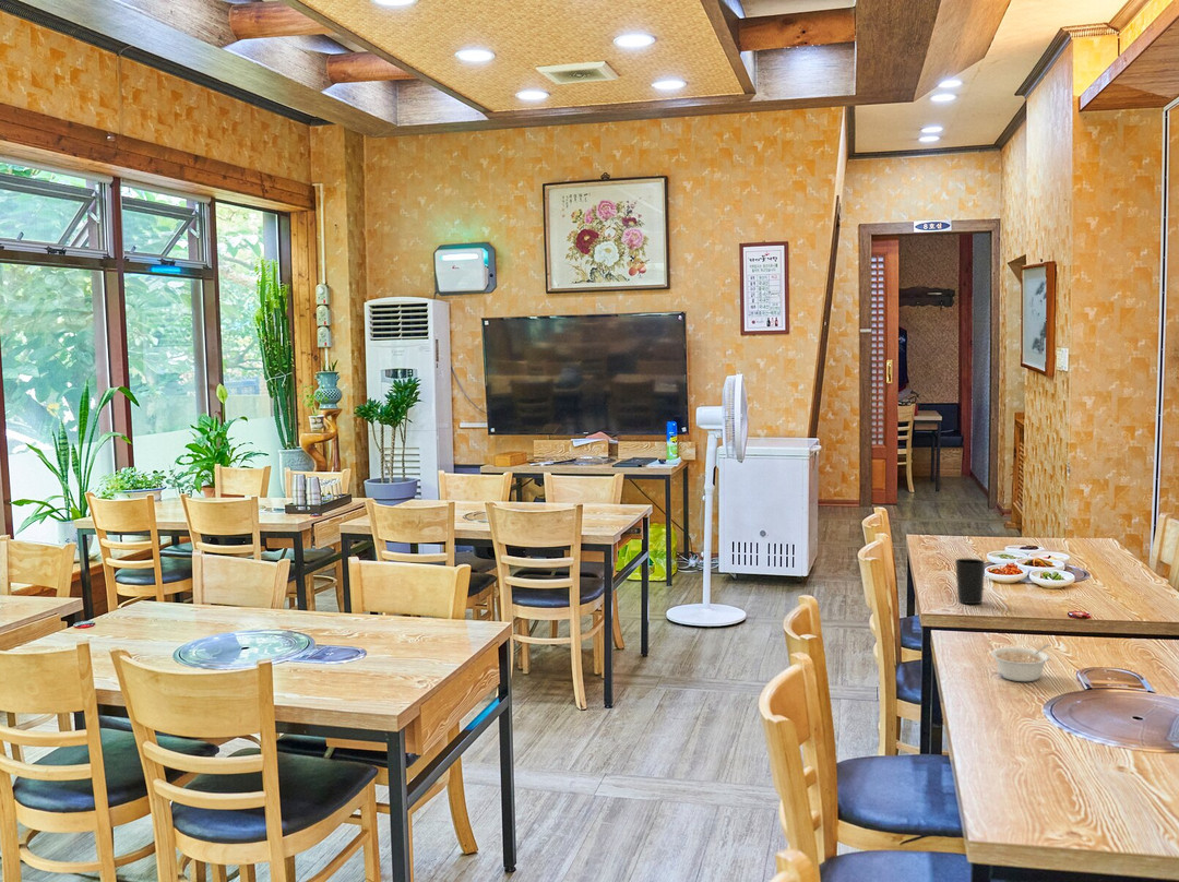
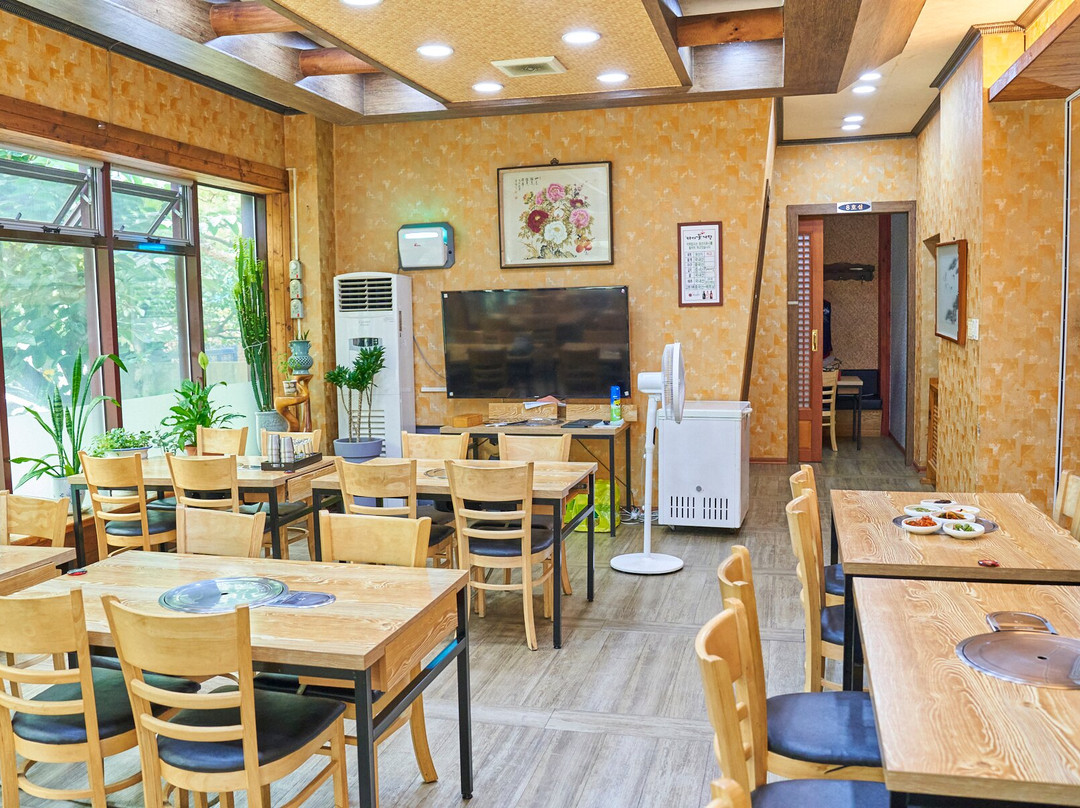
- cup (969, 581)
- legume (1020, 662)
